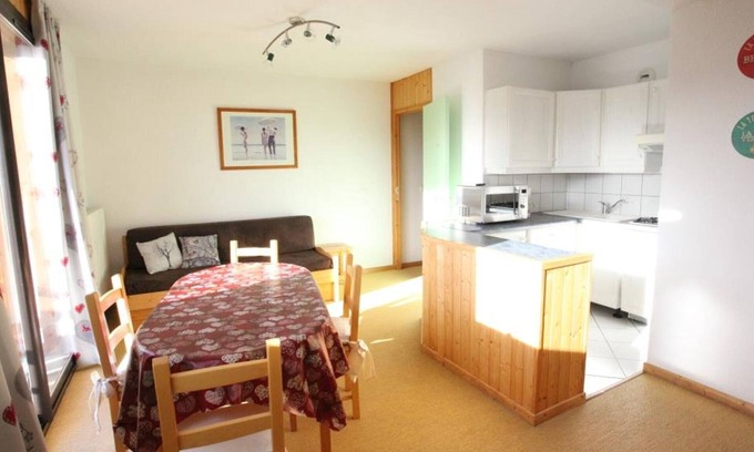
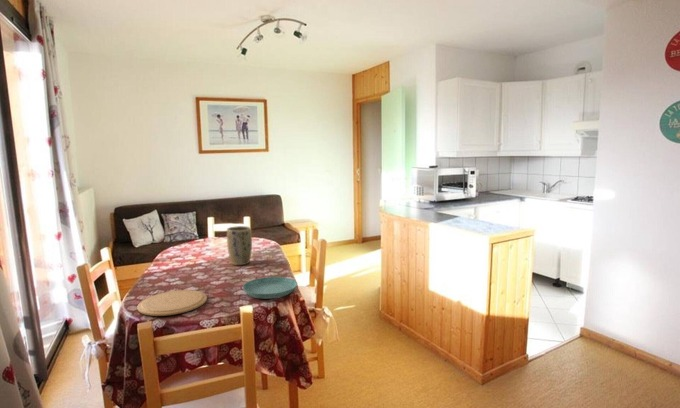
+ plant pot (239, 245)
+ saucer (270, 288)
+ plate (173, 301)
